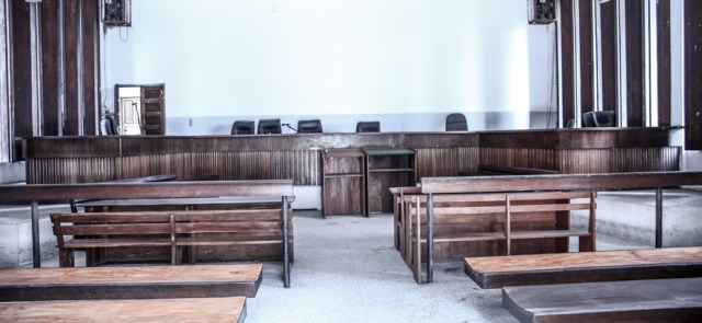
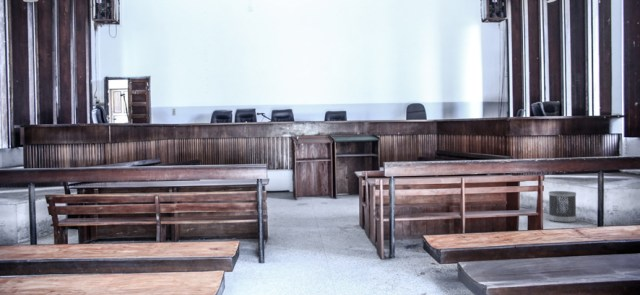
+ wastebasket (561, 206)
